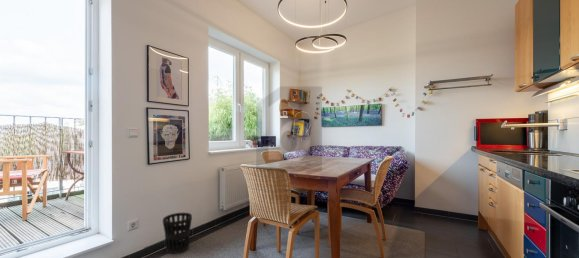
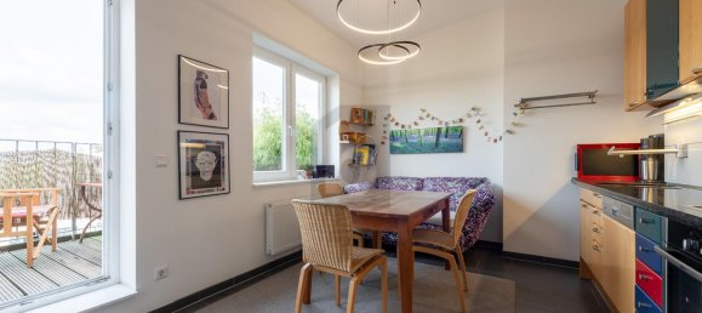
- wastebasket (177, 232)
